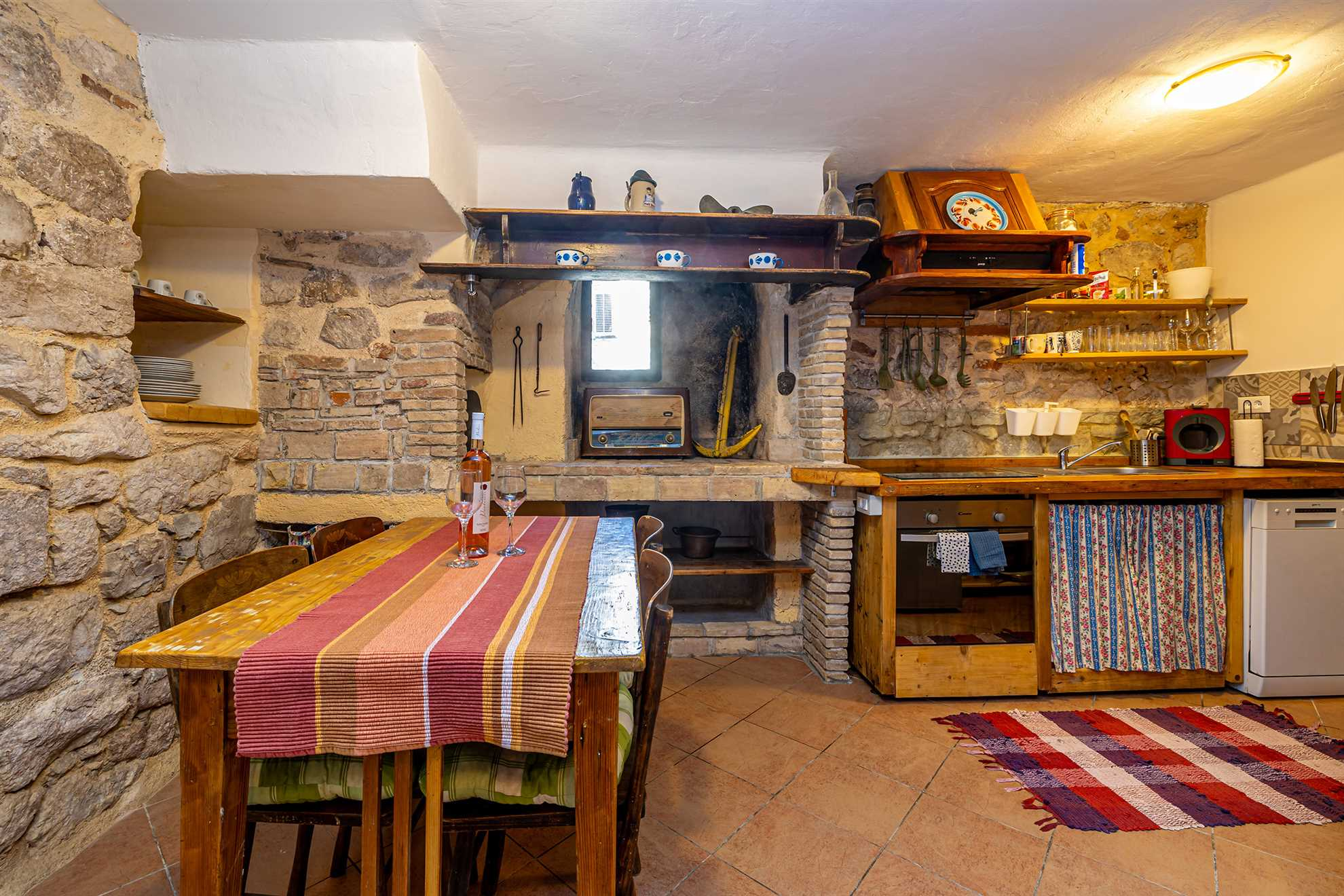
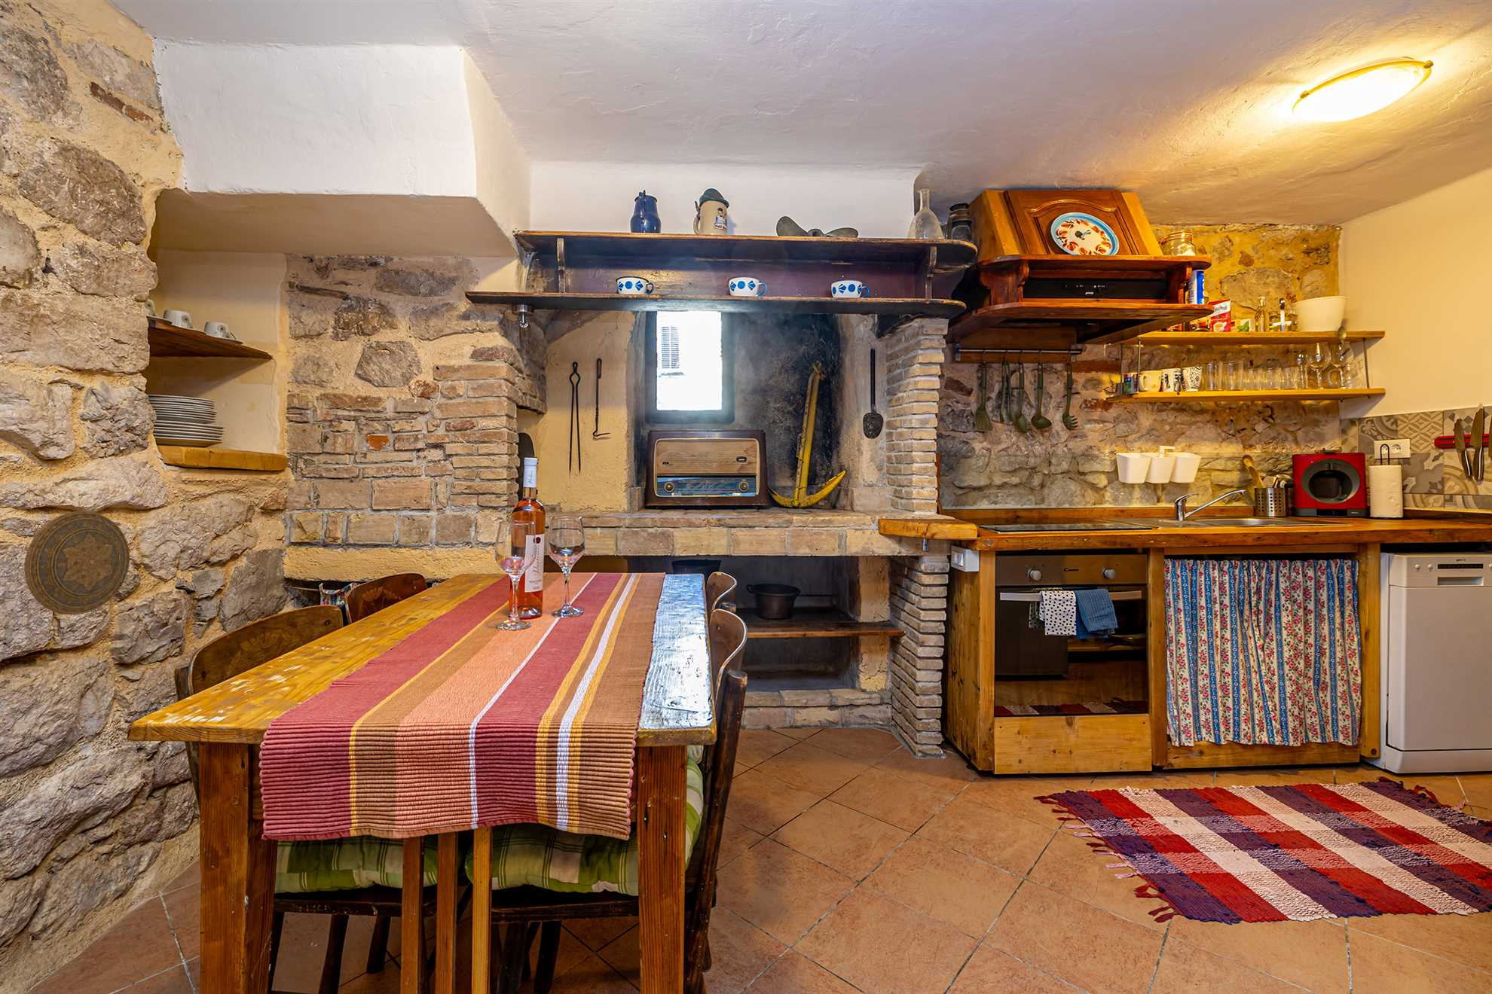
+ decorative plate (85, 561)
